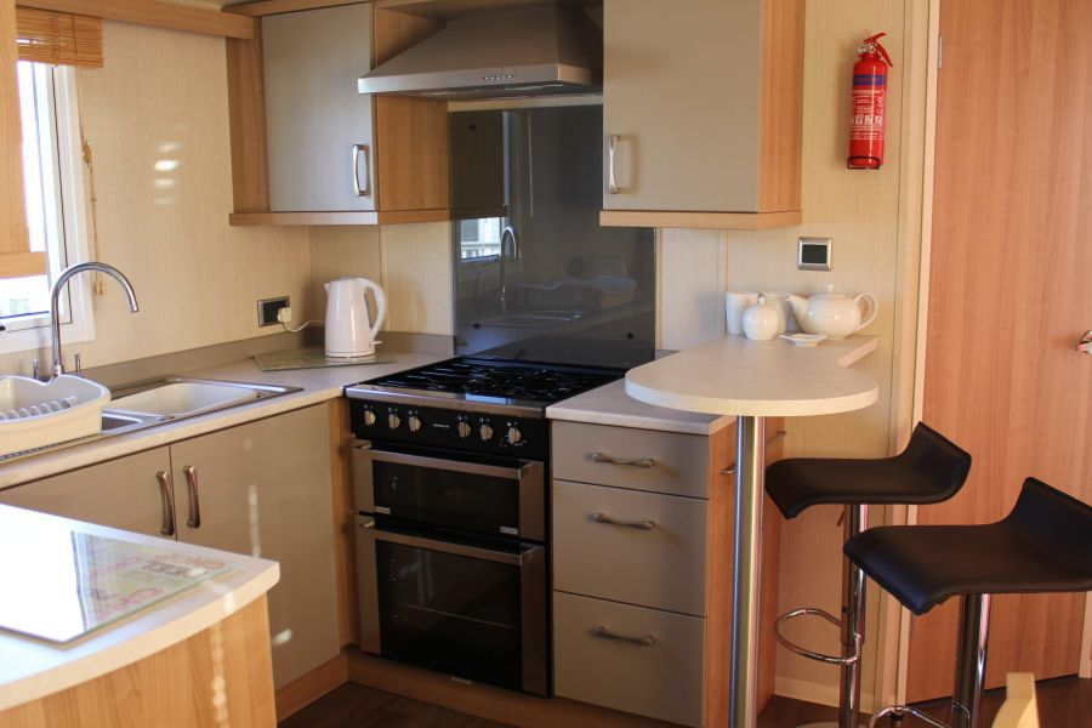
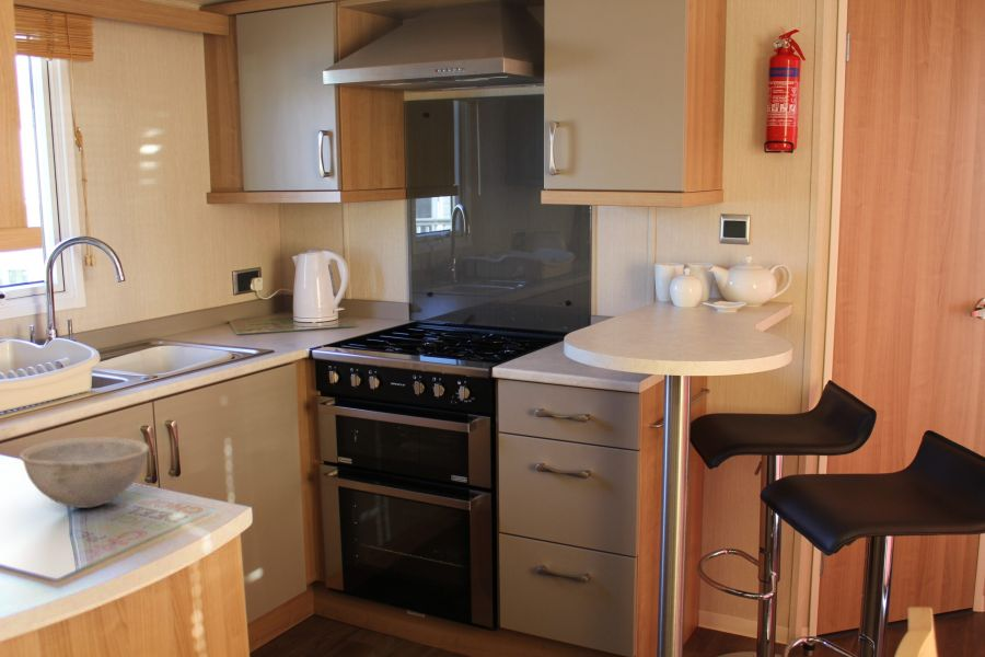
+ bowl (86, 475)
